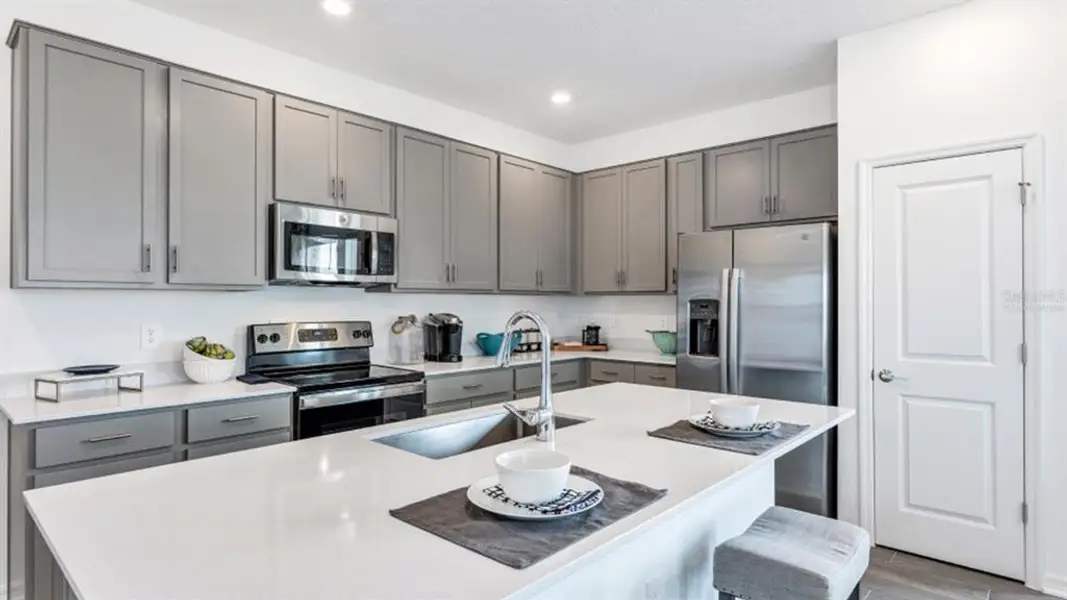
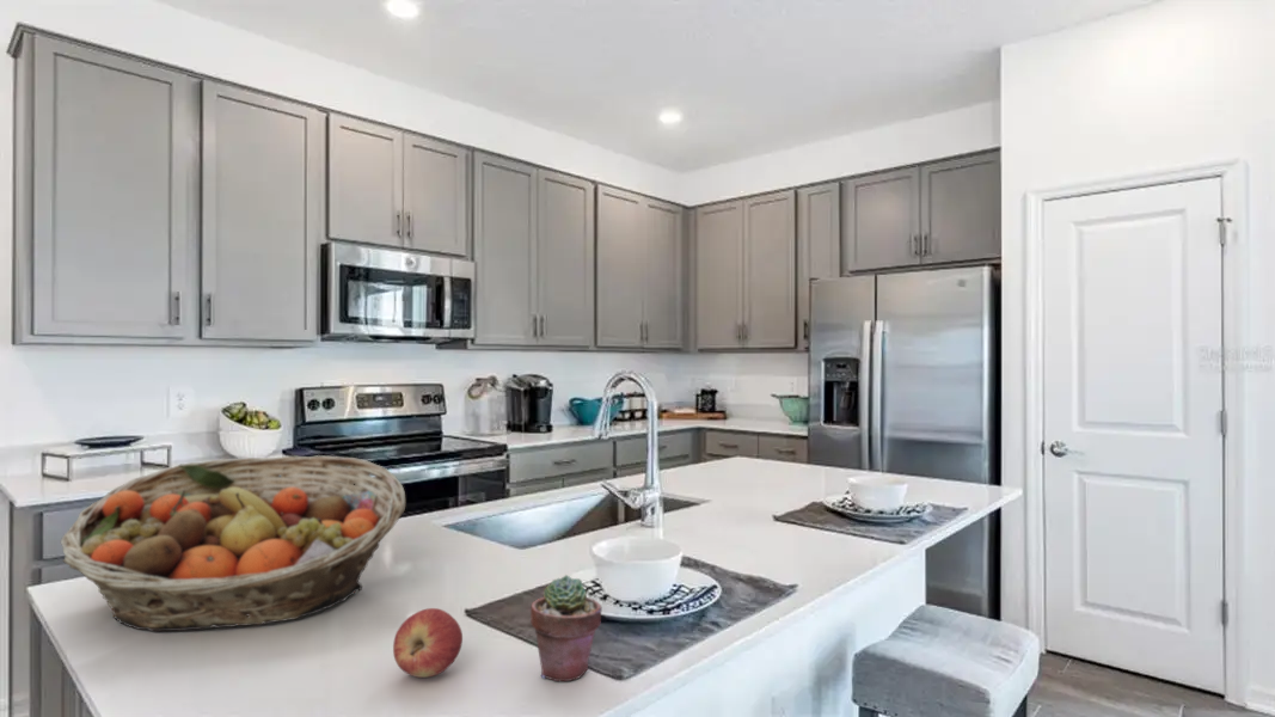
+ apple (428, 641)
+ fruit basket (247, 532)
+ potted succulent (565, 624)
